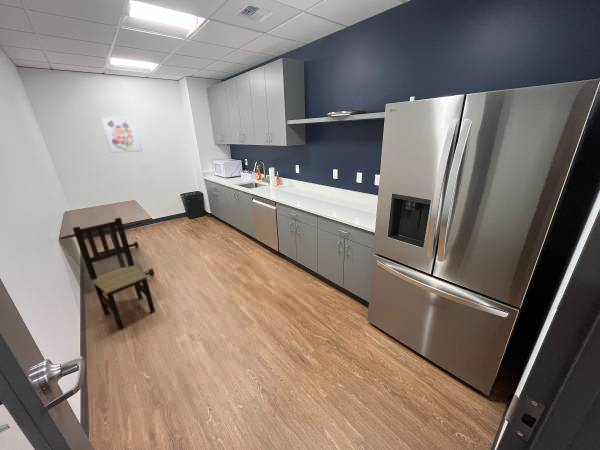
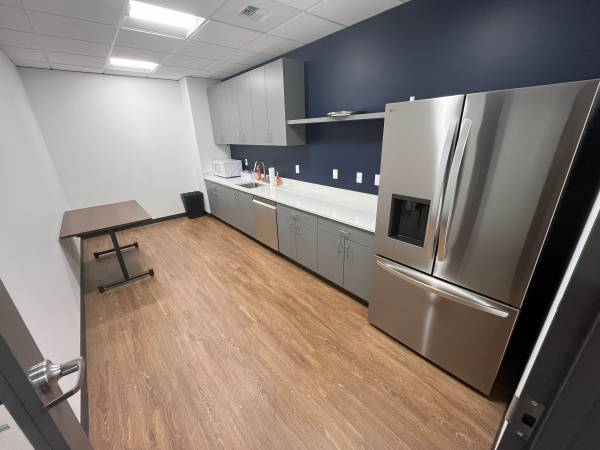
- dining chair (118, 272)
- wall art (122, 135)
